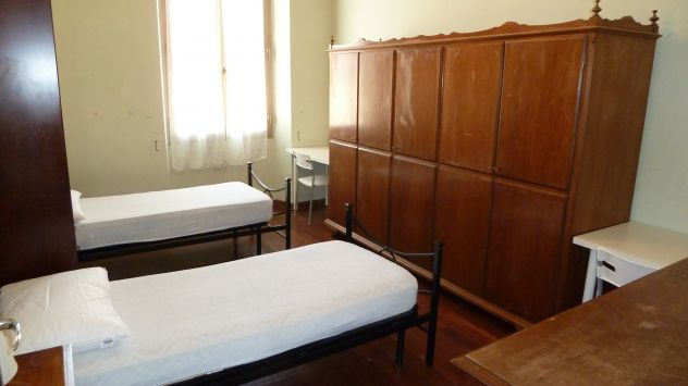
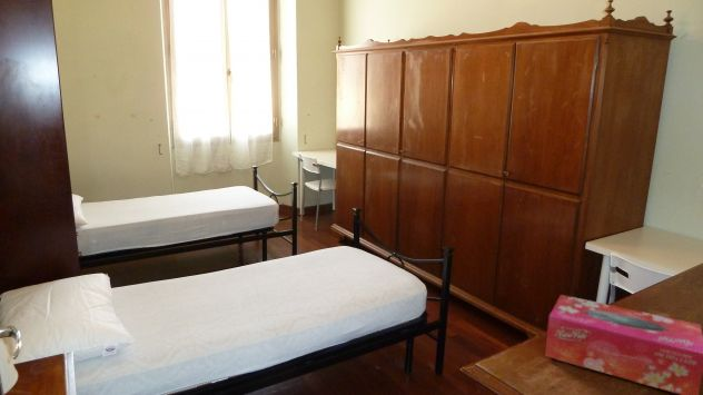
+ tissue box (621, 340)
